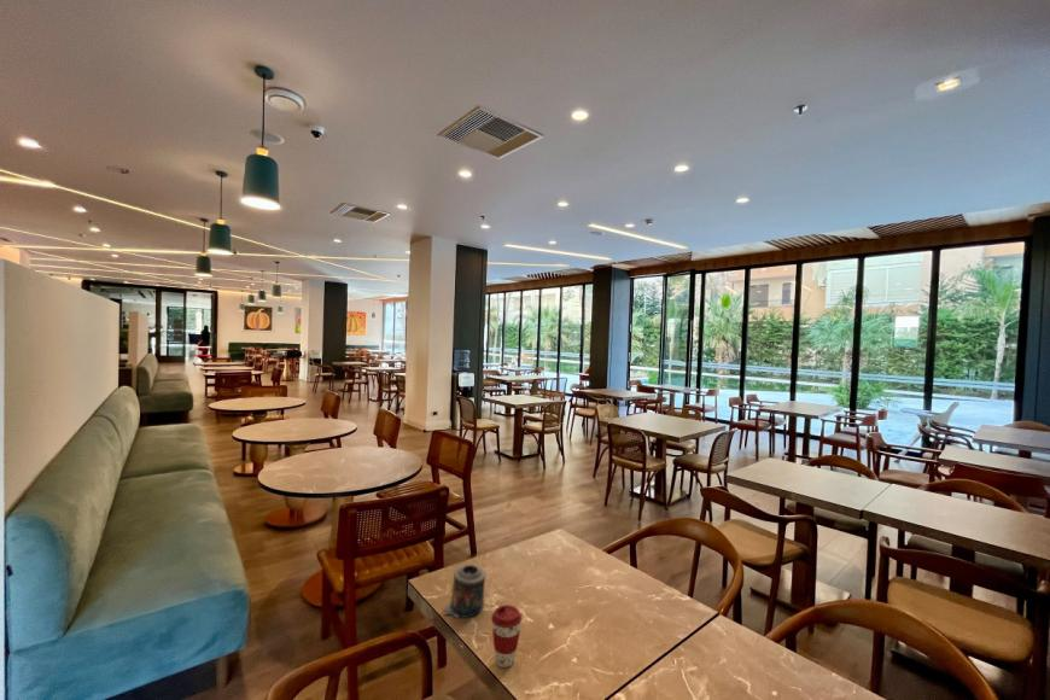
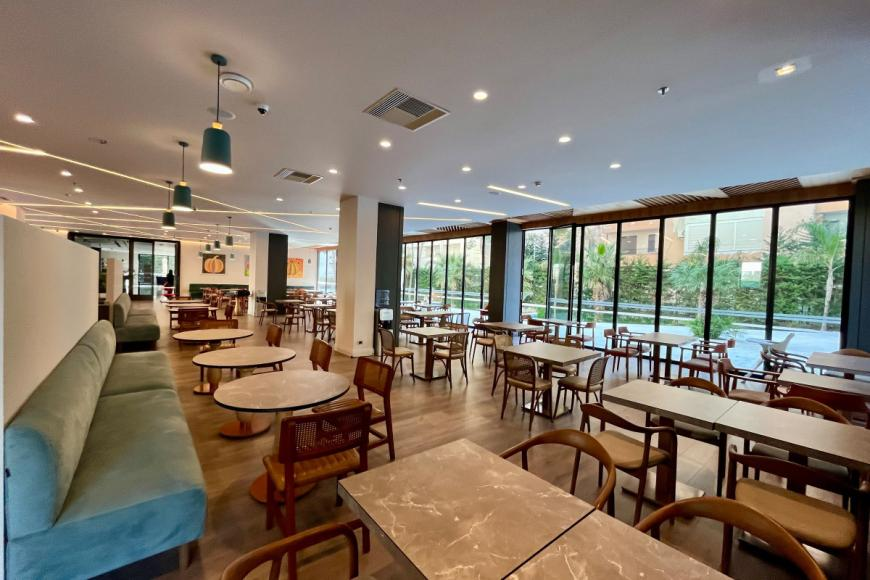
- coffee cup (506, 636)
- candle (463, 588)
